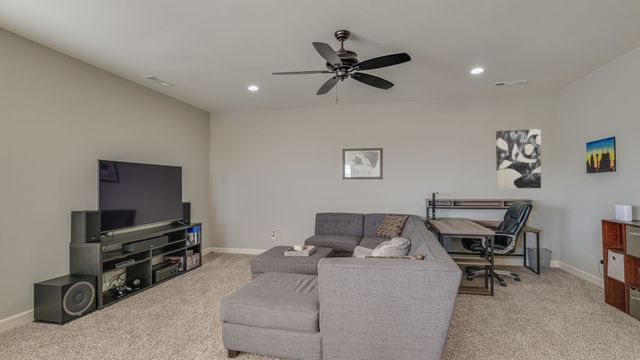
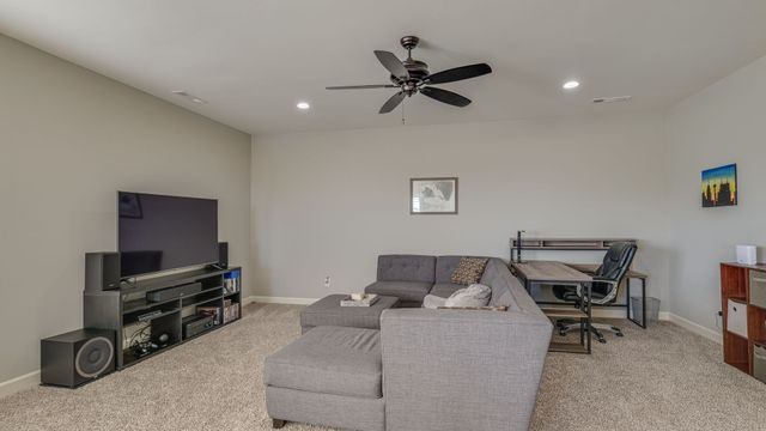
- wall art (518, 159)
